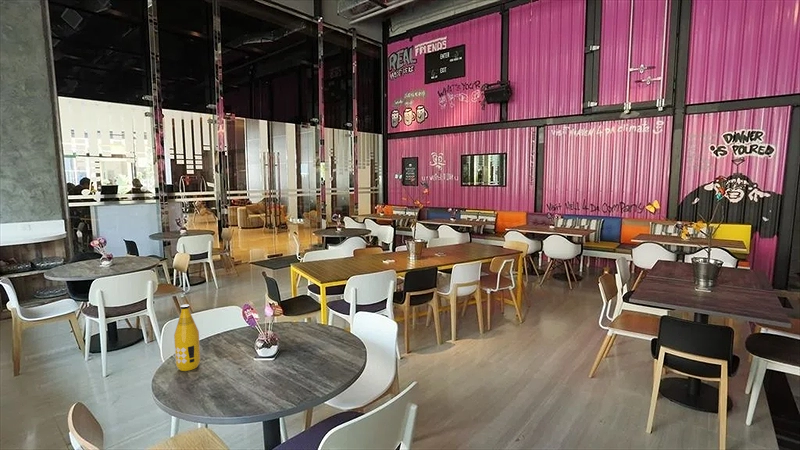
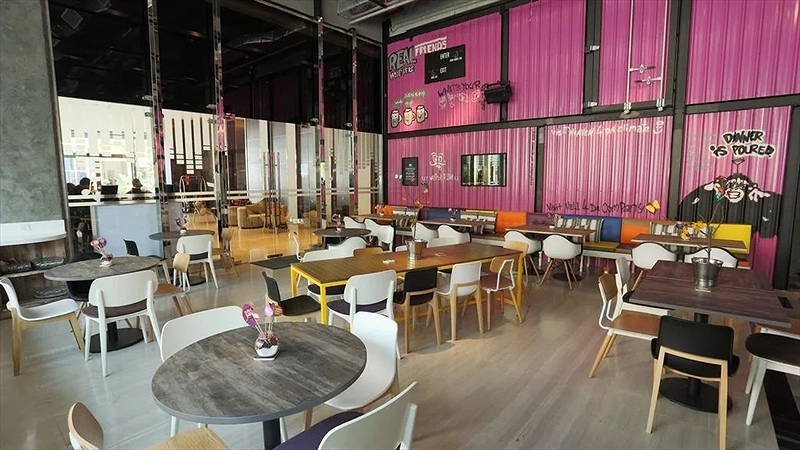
- bottle (186, 336)
